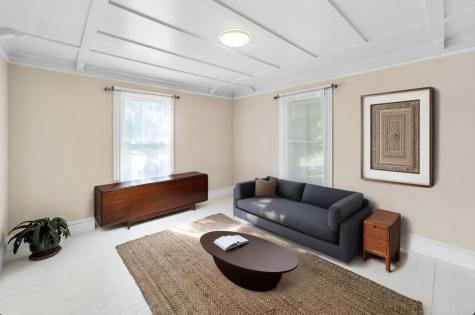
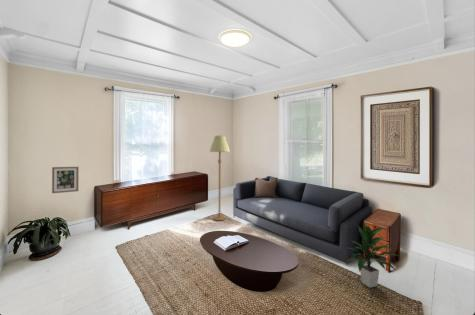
+ indoor plant (368, 253)
+ wall art (65, 179)
+ floor lamp (219, 177)
